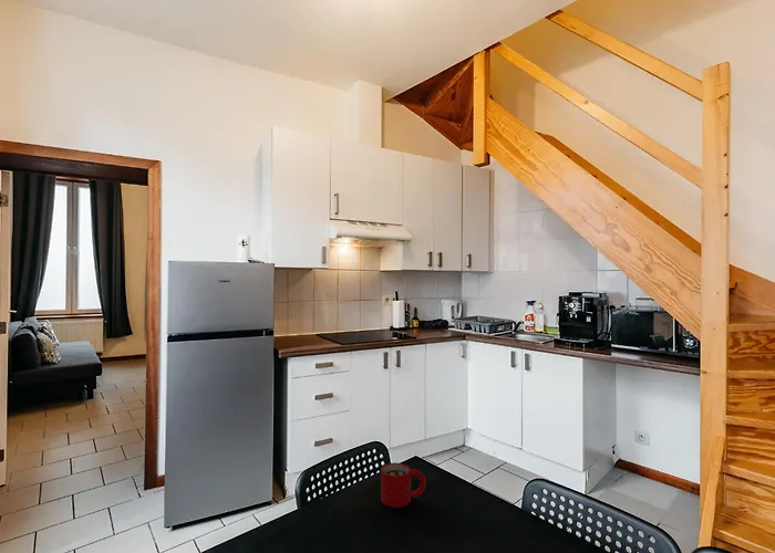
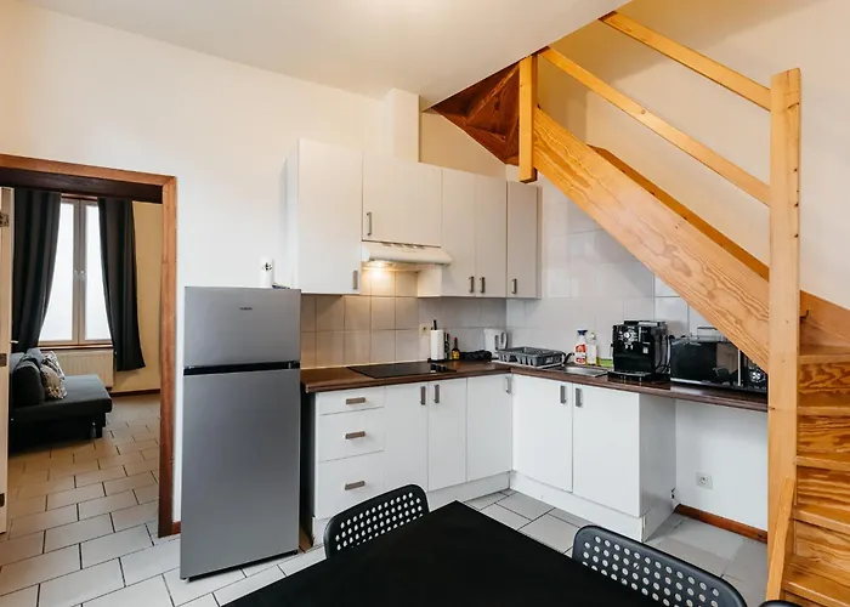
- mug (403, 483)
